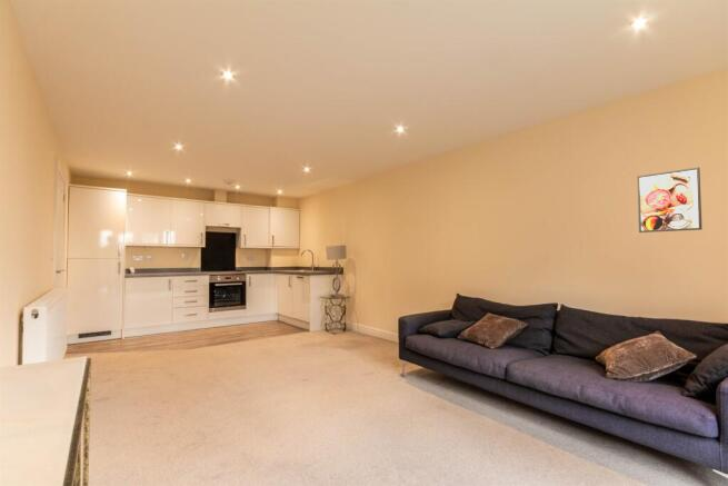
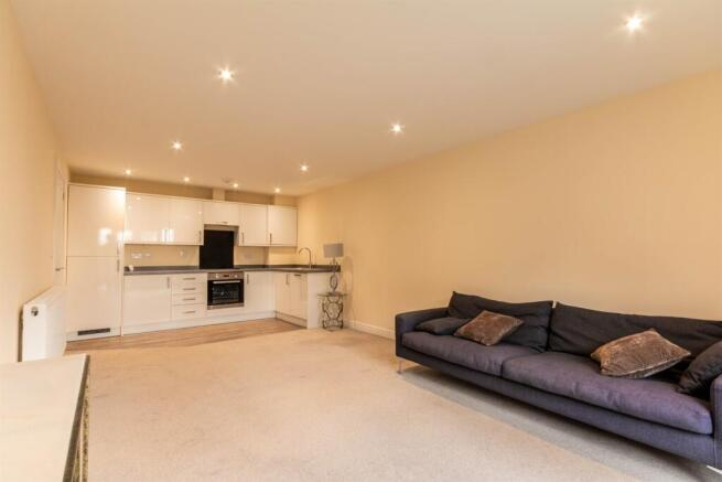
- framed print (667, 201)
